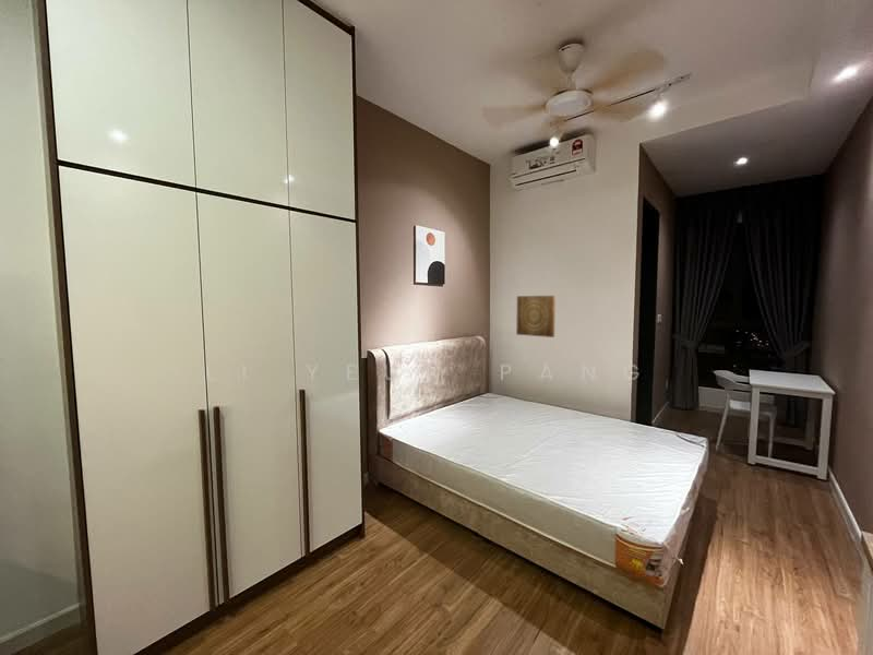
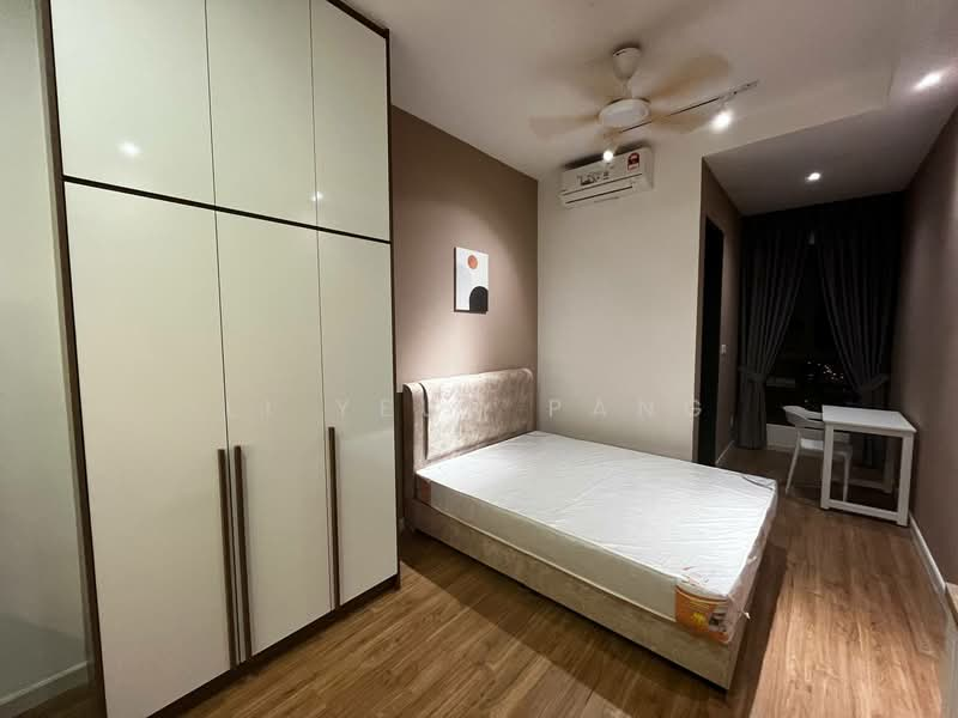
- wall art (535, 315)
